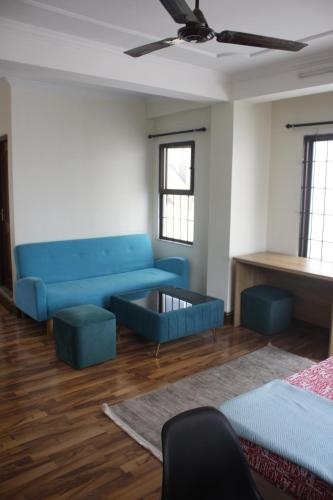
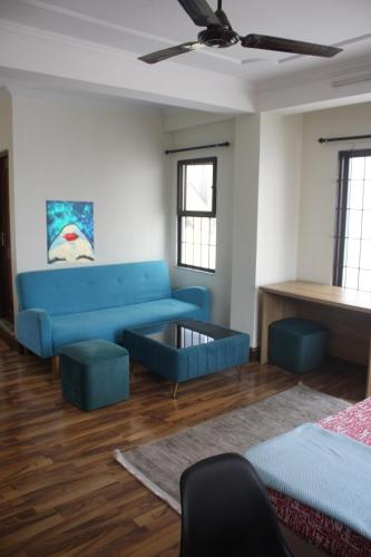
+ wall art (70, 232)
